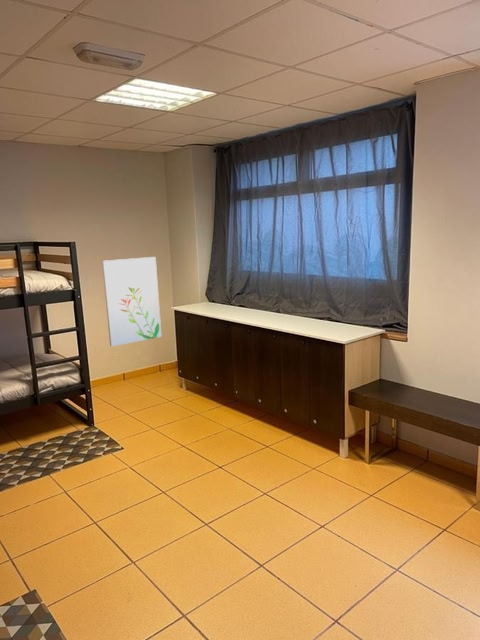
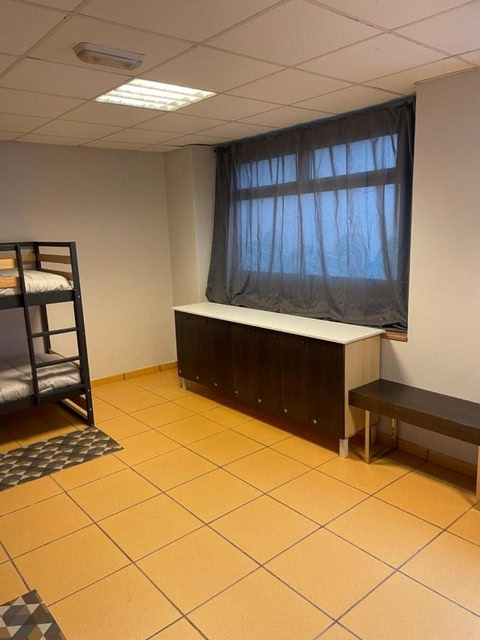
- wall art (133, 300)
